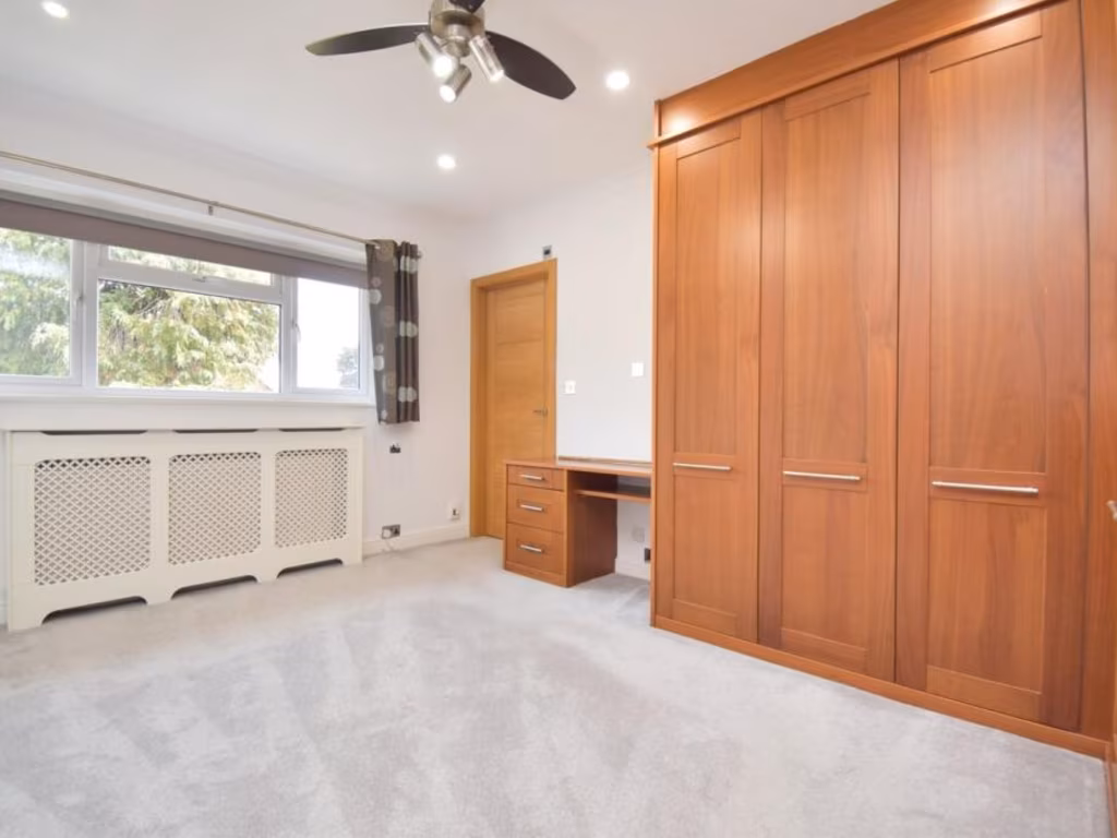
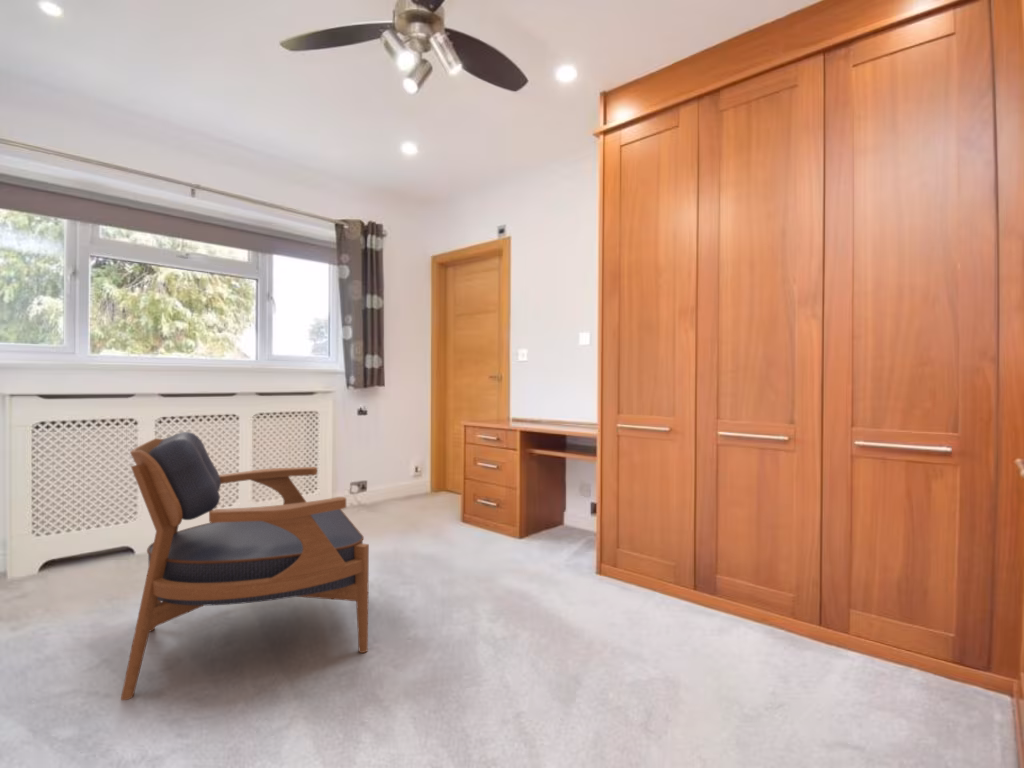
+ armchair (252, 533)
